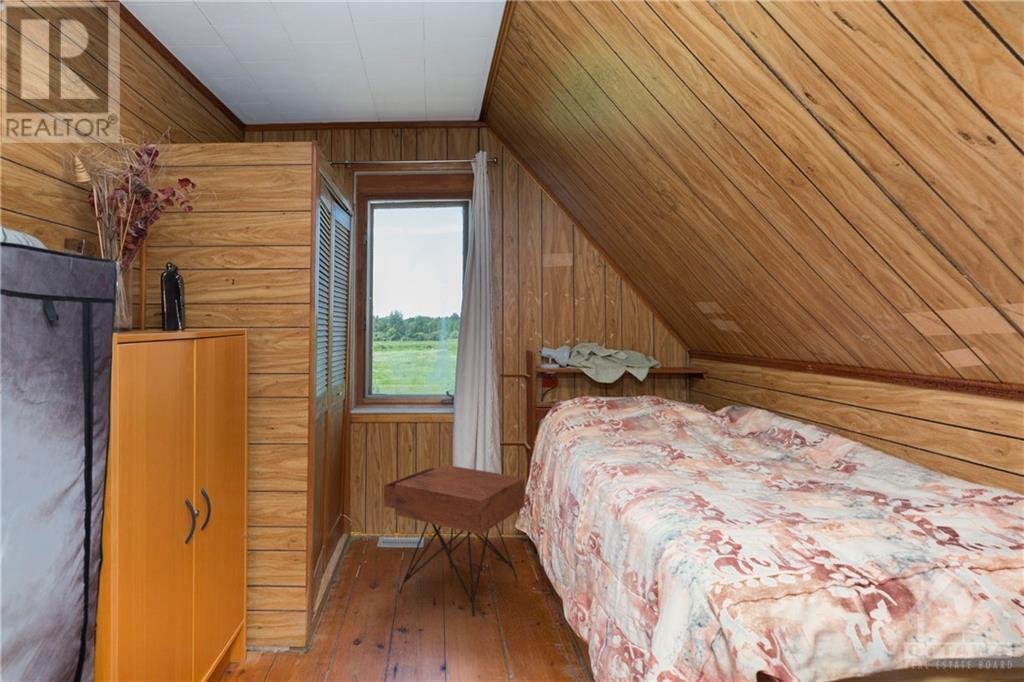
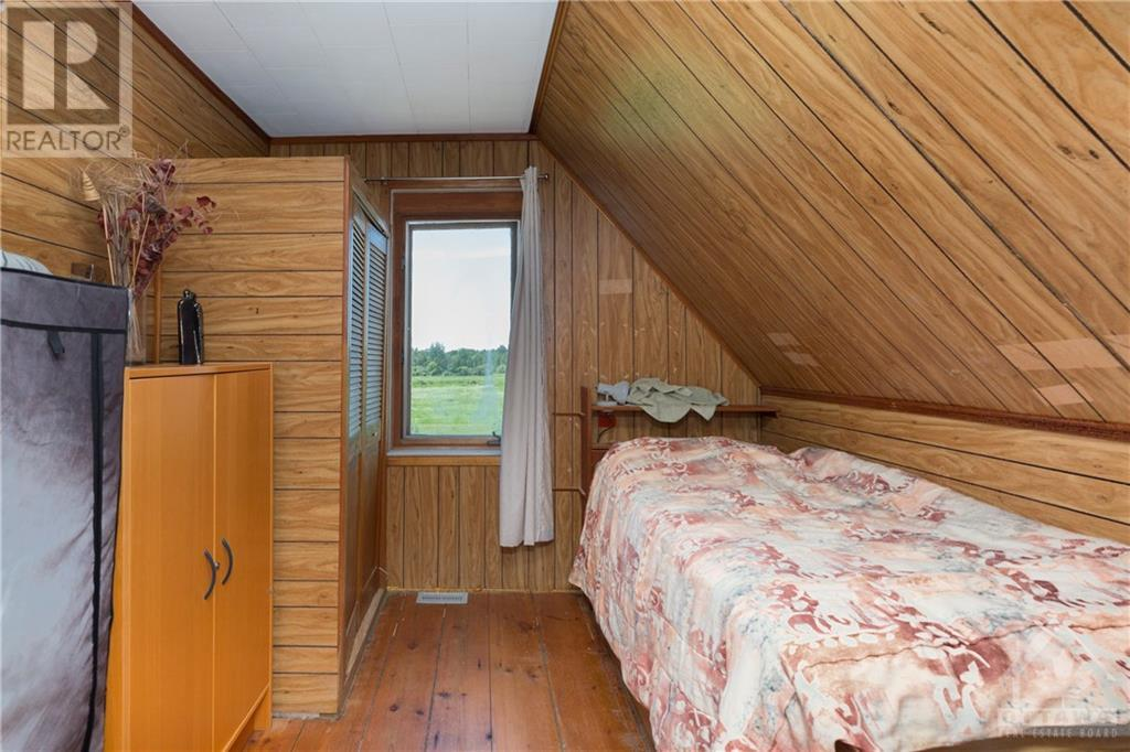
- nightstand (452, 531)
